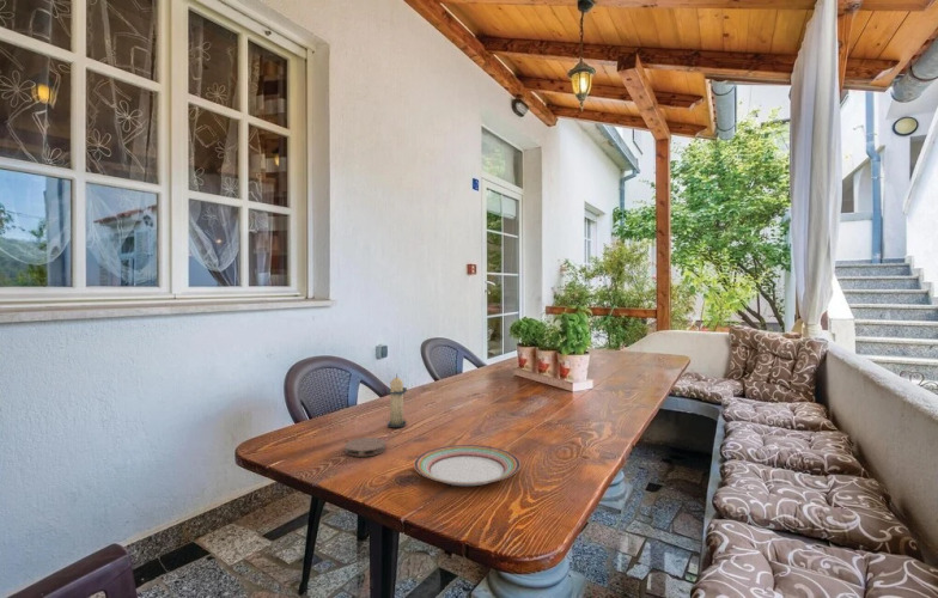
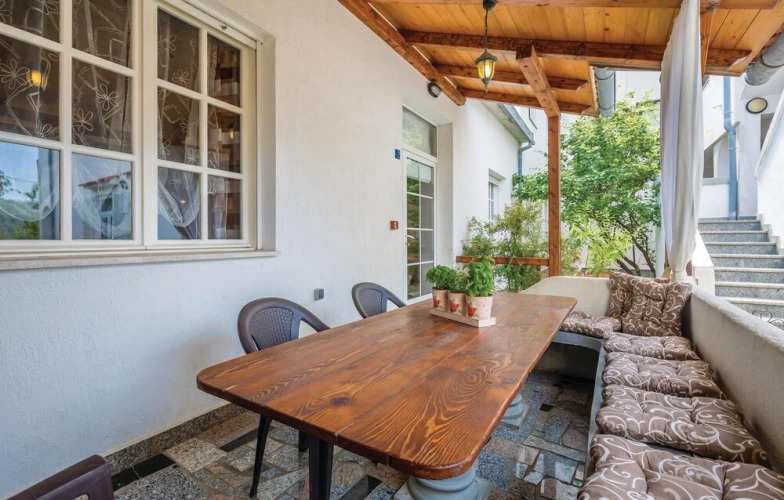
- plate (467, 466)
- candle (396, 399)
- coaster (365, 446)
